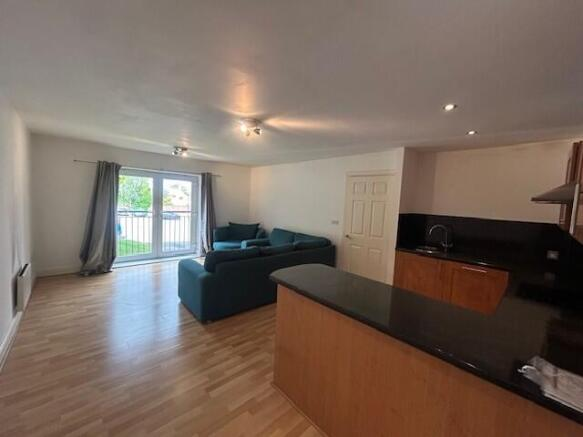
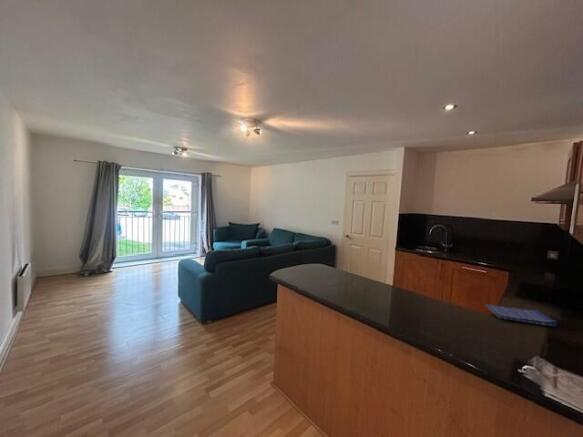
+ dish towel (519, 313)
